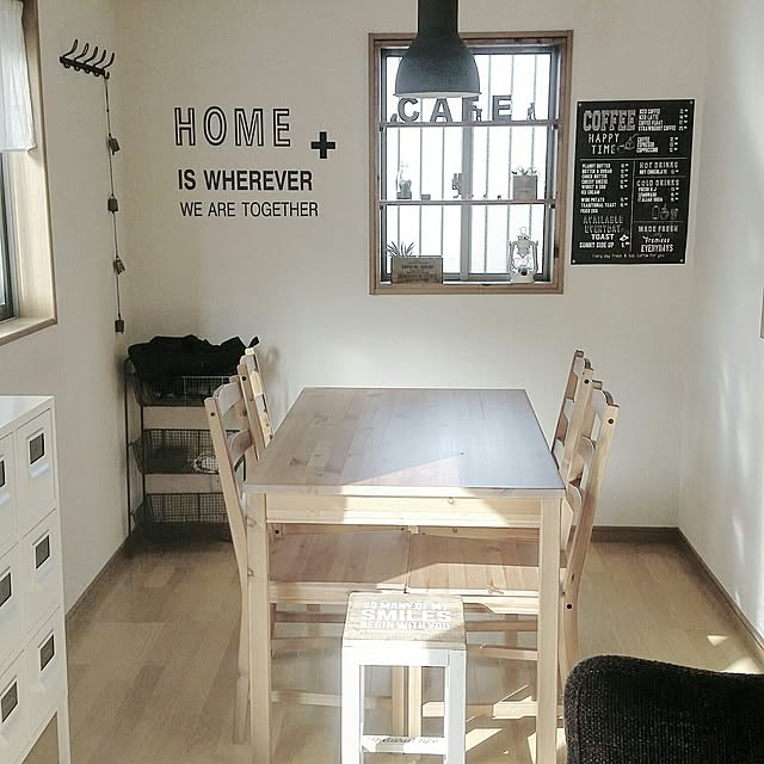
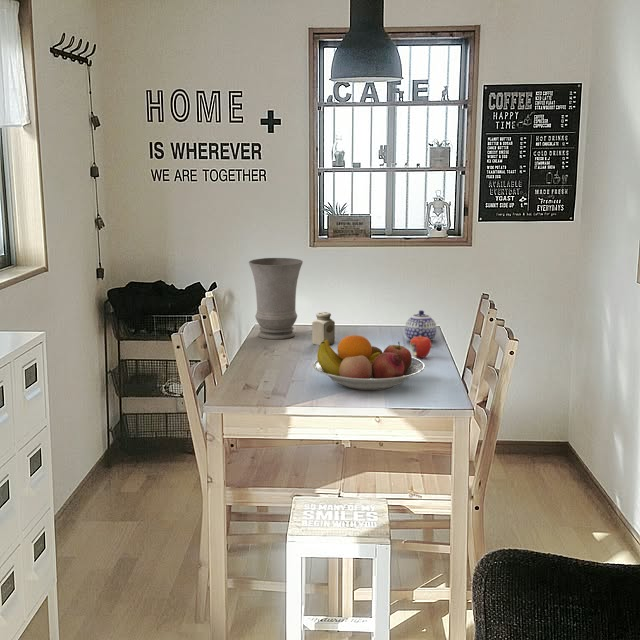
+ salt shaker (323, 328)
+ teapot (420, 325)
+ fruit bowl (368, 360)
+ apple (420, 346)
+ vase (276, 298)
